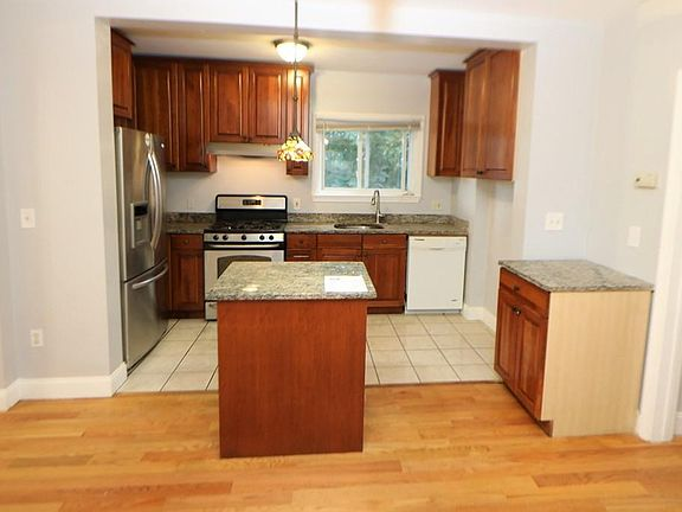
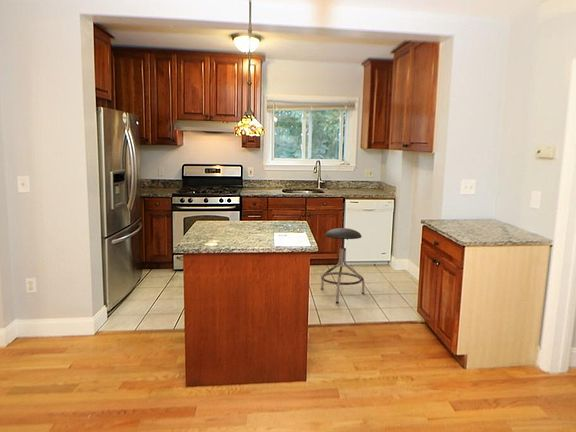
+ stool (341, 263)
